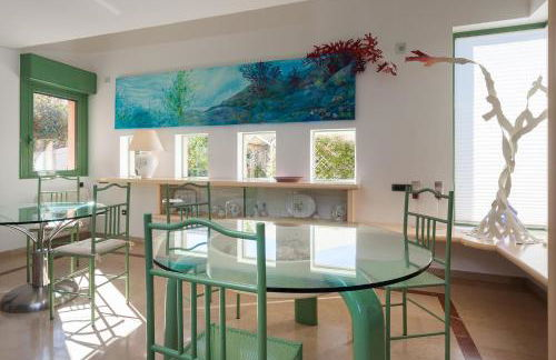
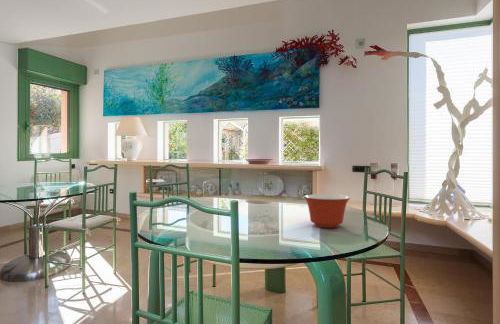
+ mixing bowl (326, 211)
